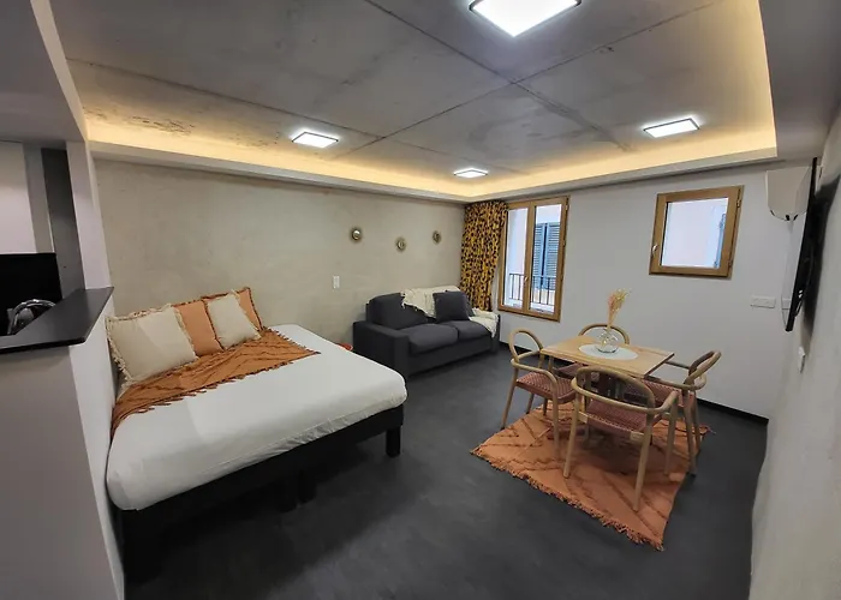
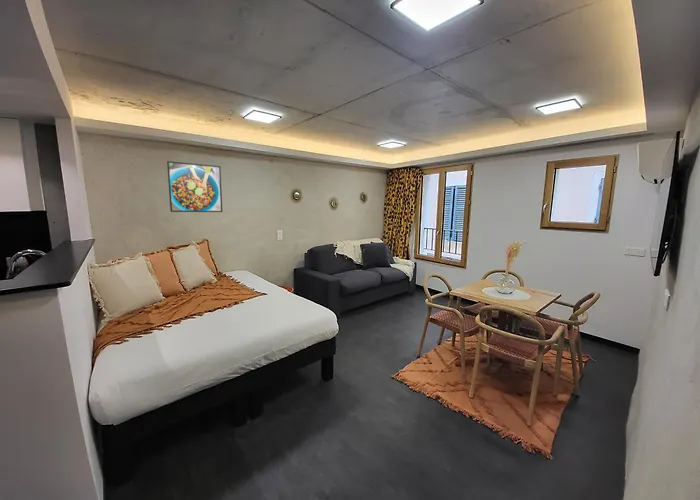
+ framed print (196, 188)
